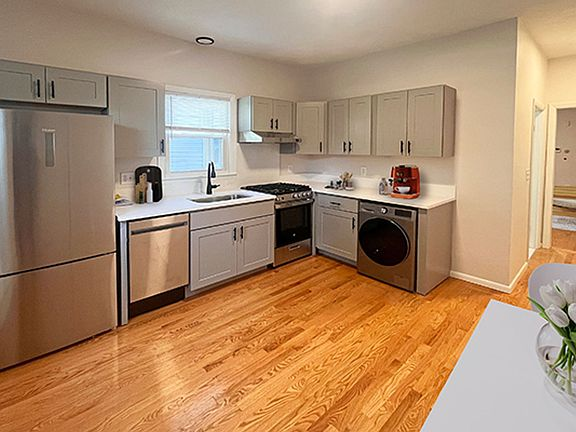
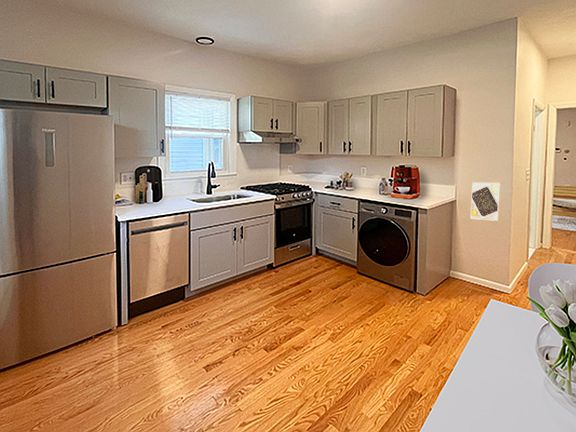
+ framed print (485, 201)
